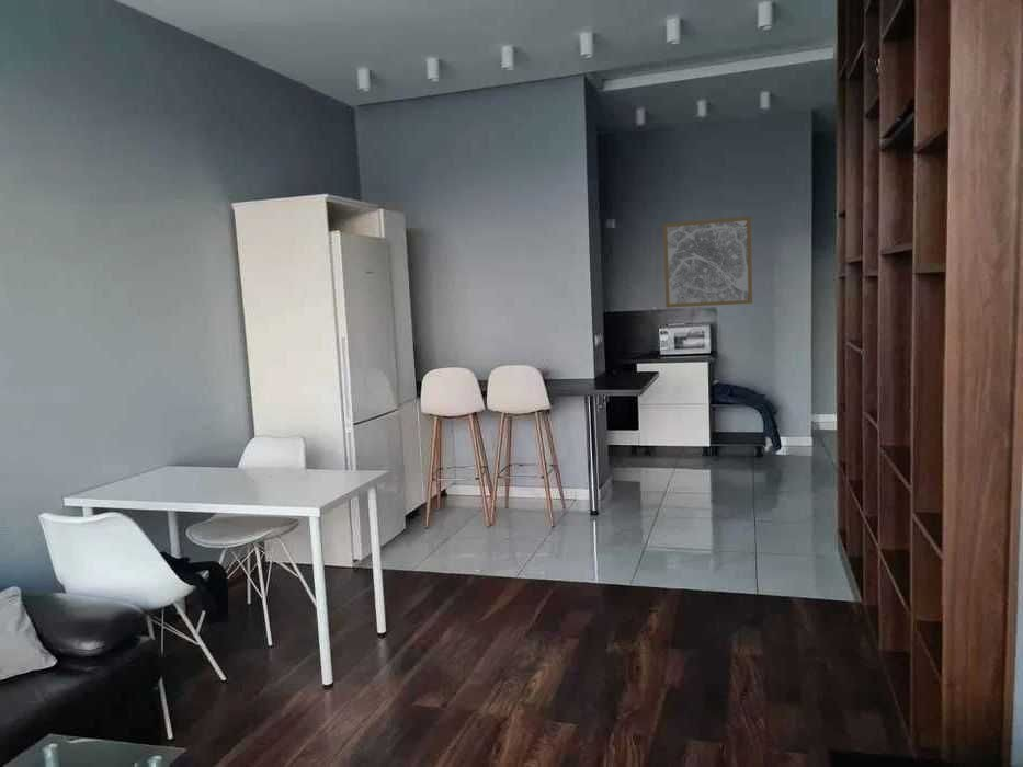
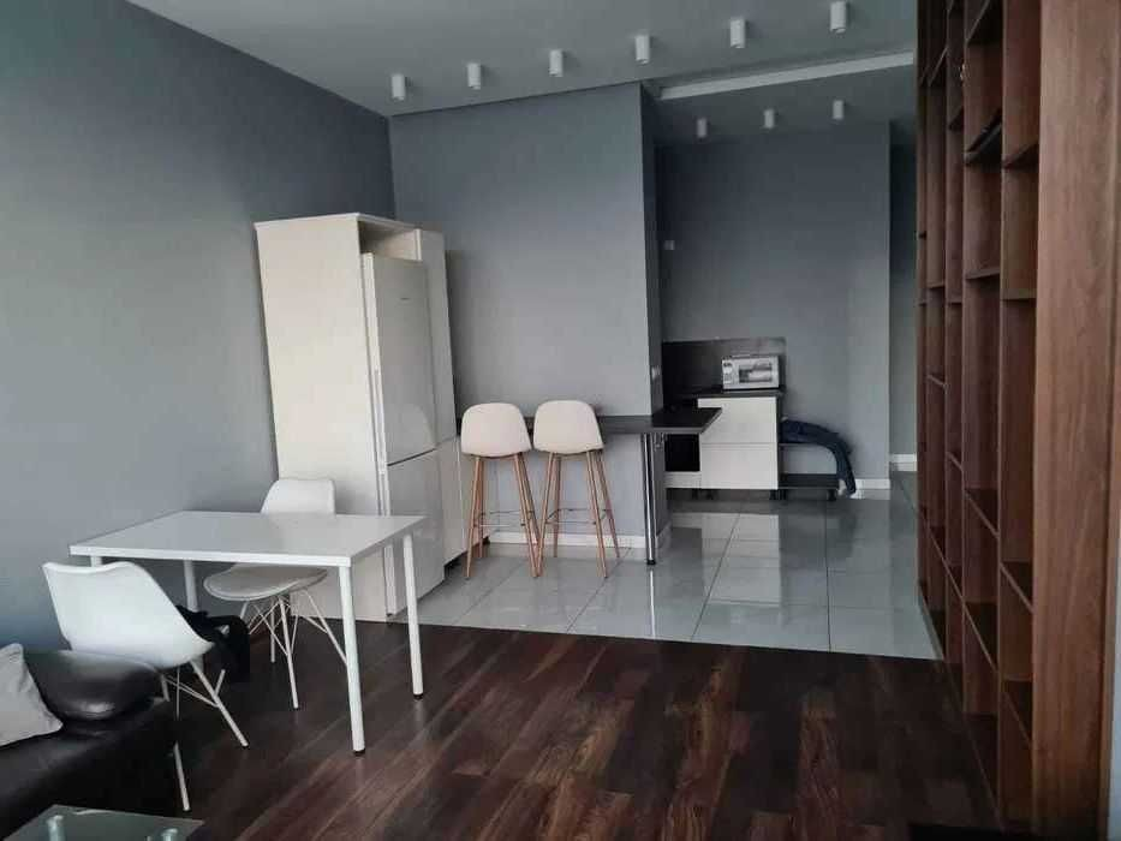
- wall art (707, 263)
